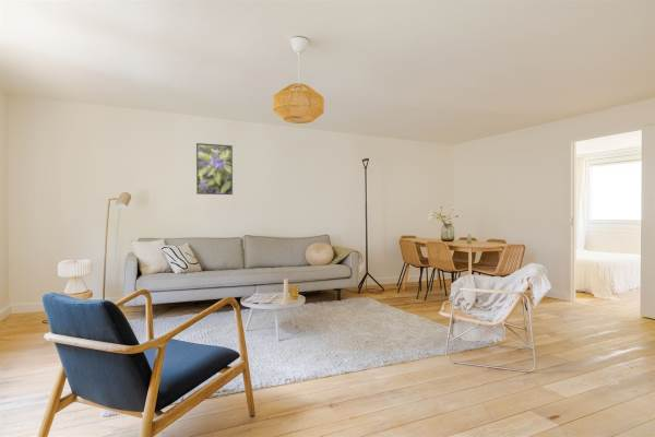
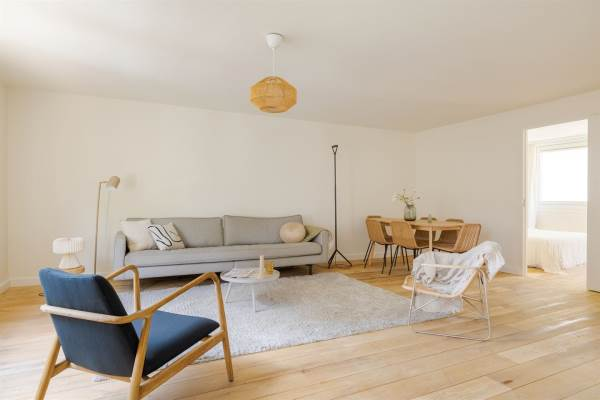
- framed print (214, 169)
